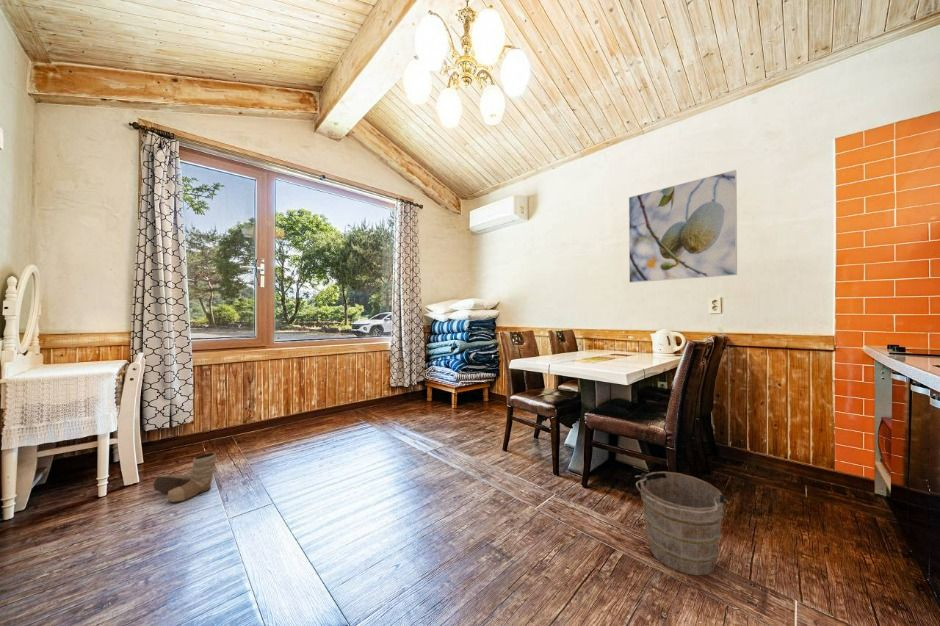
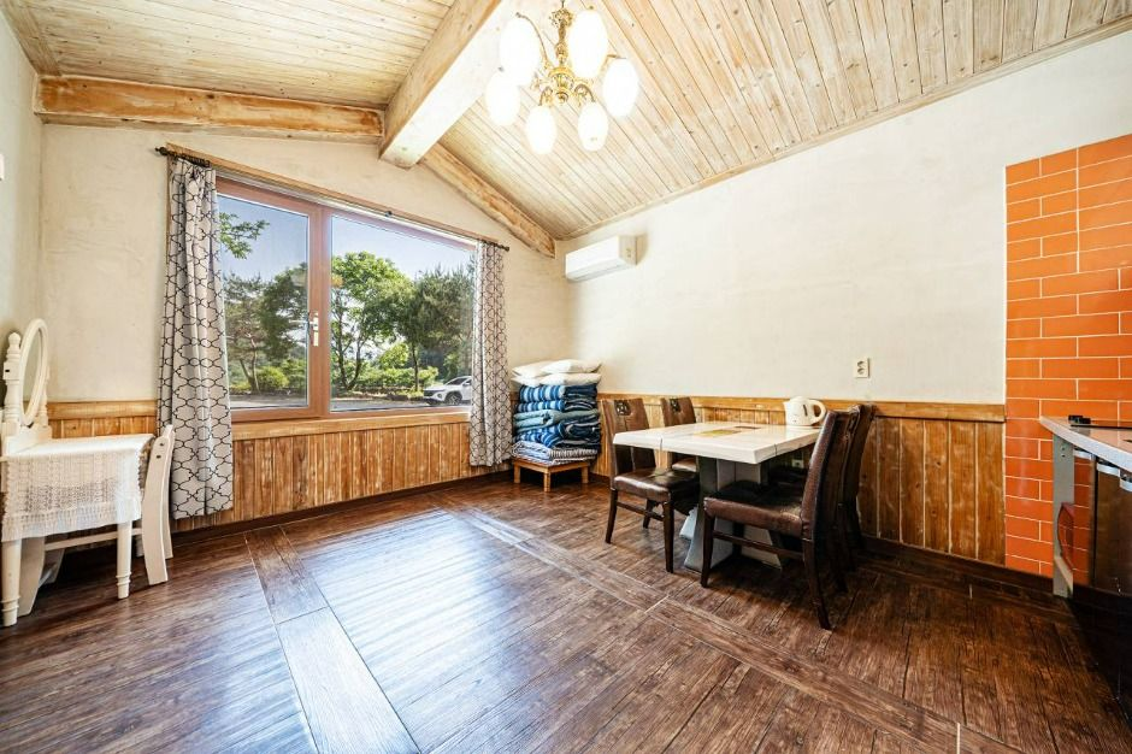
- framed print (677, 232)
- boots (188, 472)
- bucket (678, 520)
